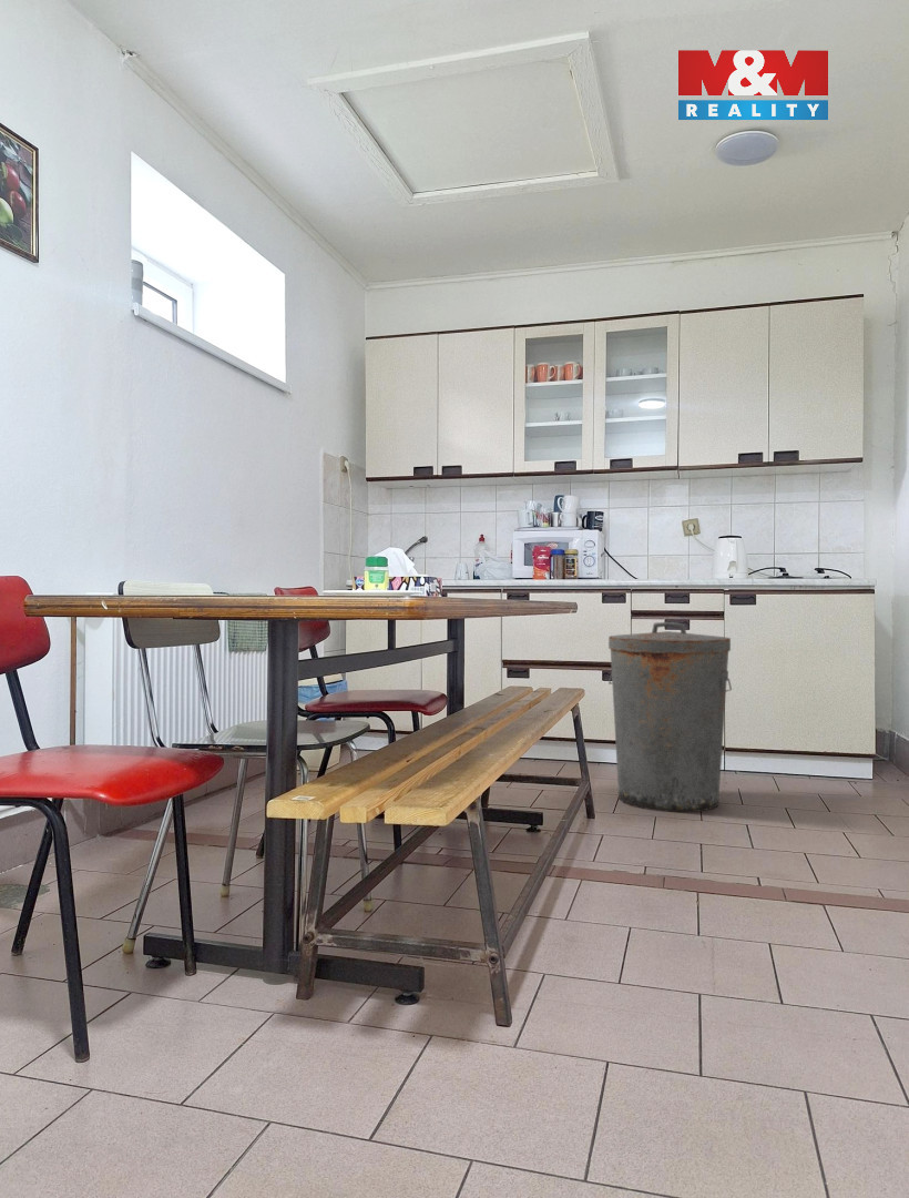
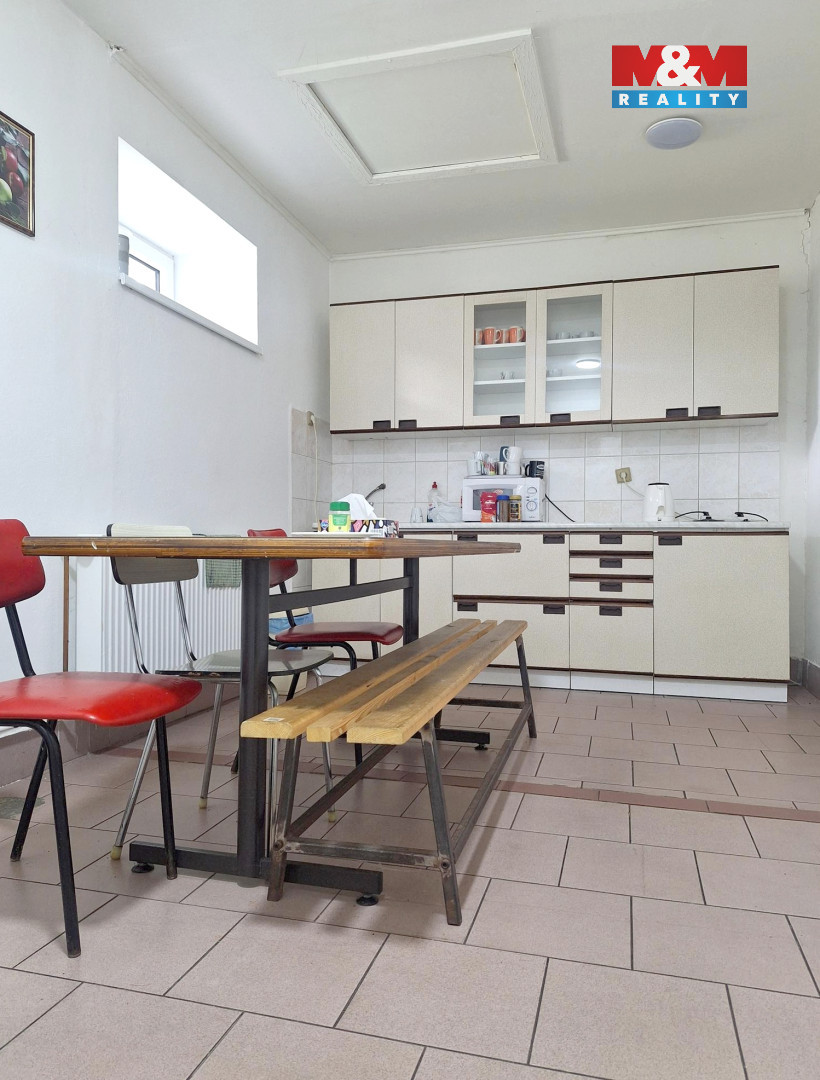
- trash can (667, 711)
